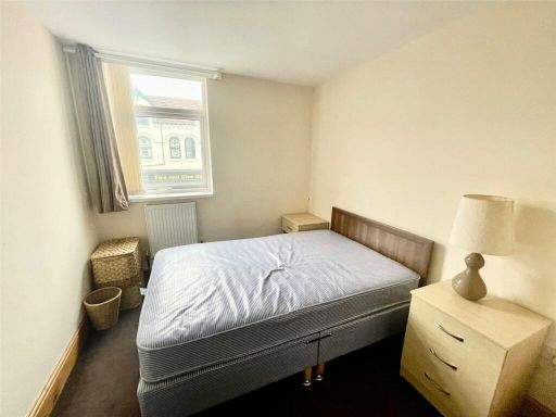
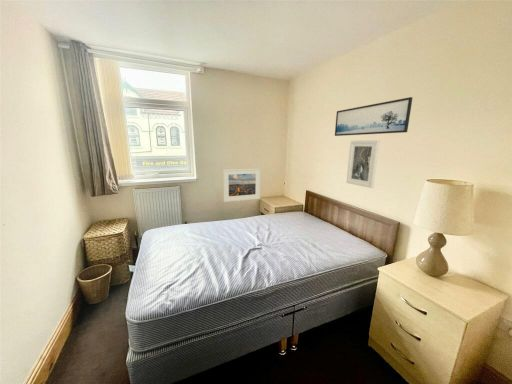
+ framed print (366, 120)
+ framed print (361, 163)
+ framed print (242, 184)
